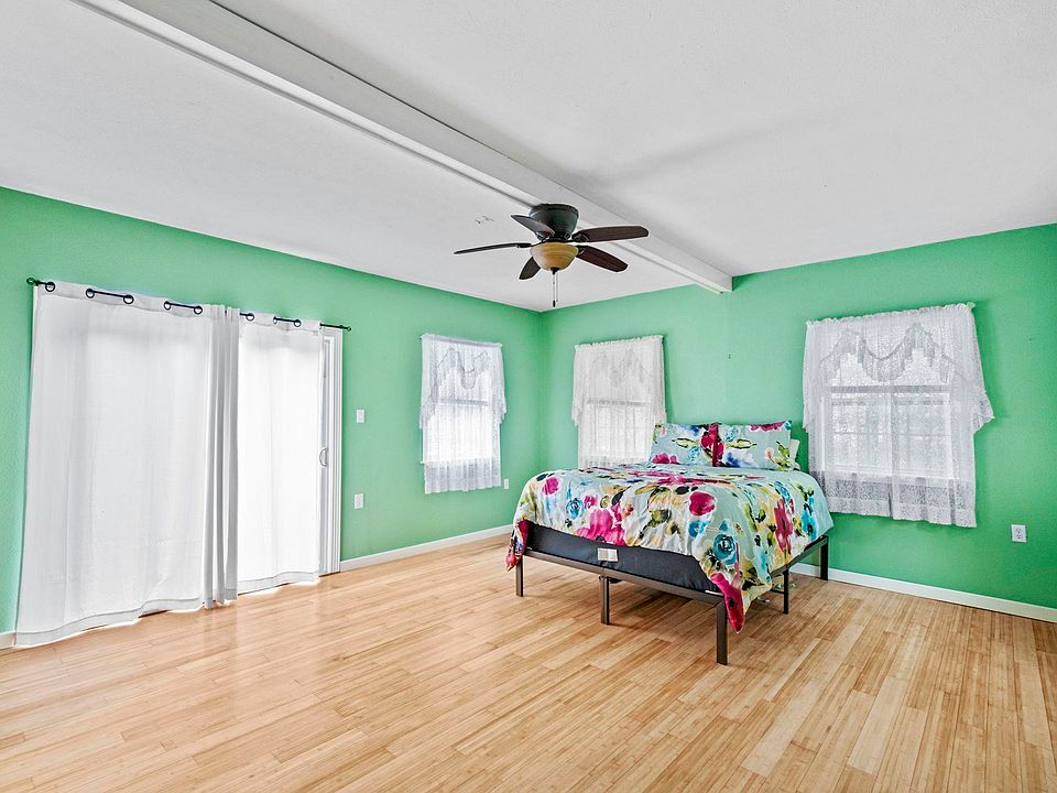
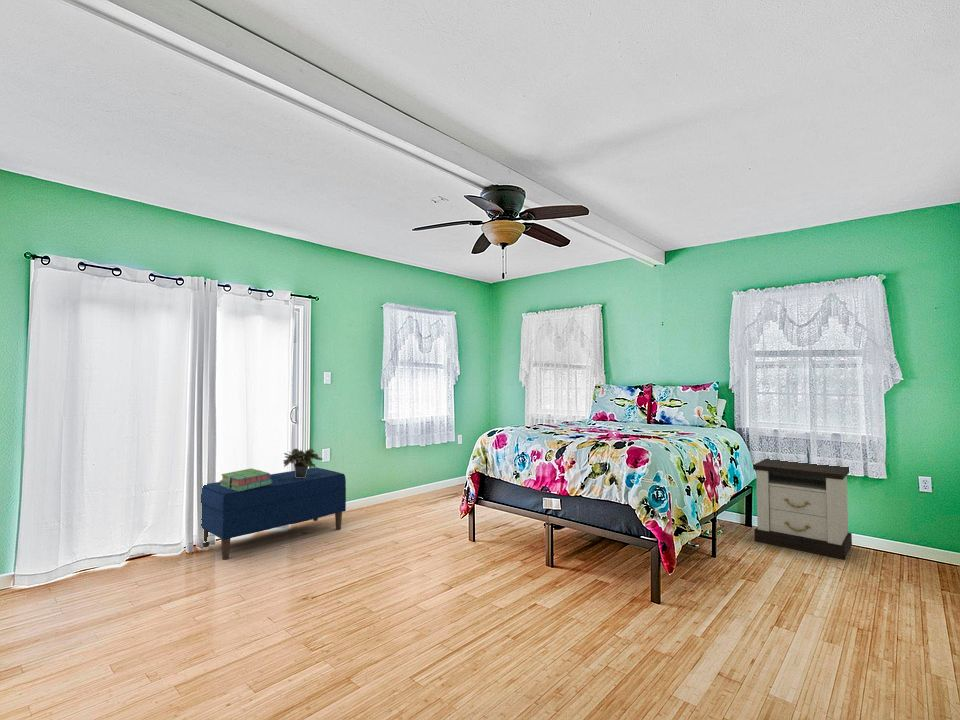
+ stack of books (245, 479)
+ bench (276, 508)
+ nightstand (801, 504)
+ potted plant (301, 463)
